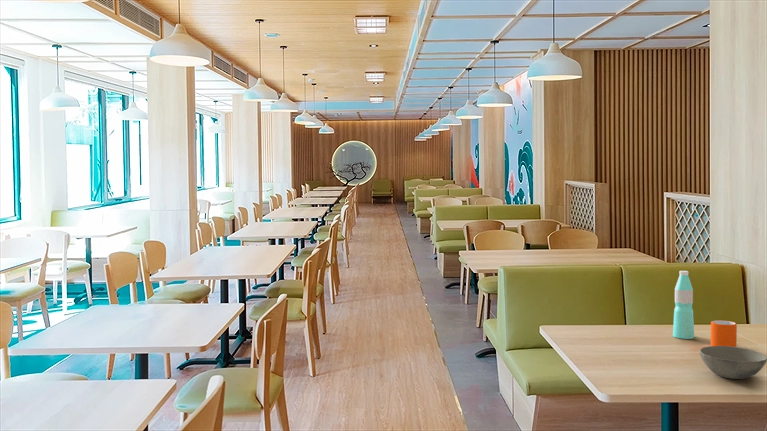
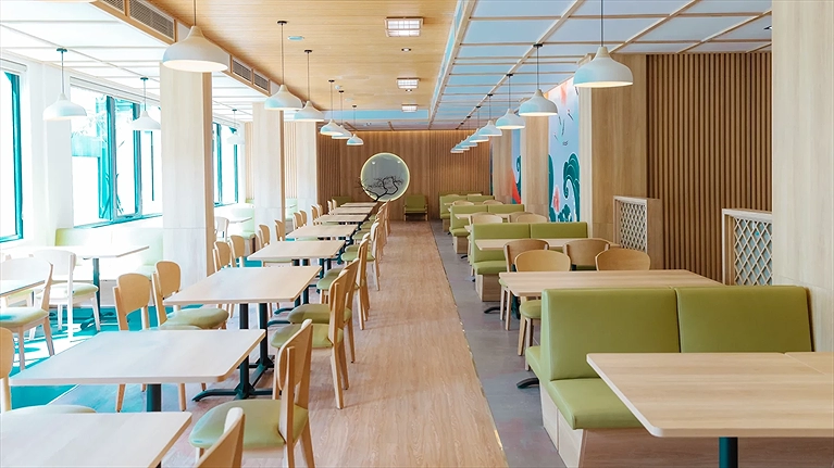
- bowl (732, 364)
- water bottle (683, 304)
- mug (723, 336)
